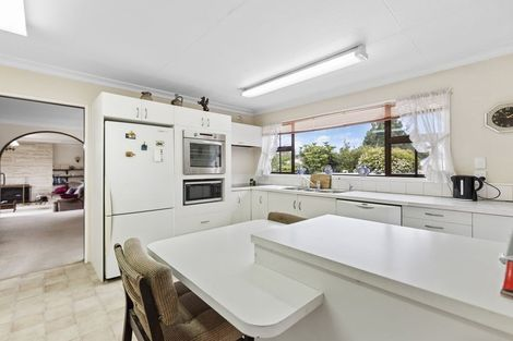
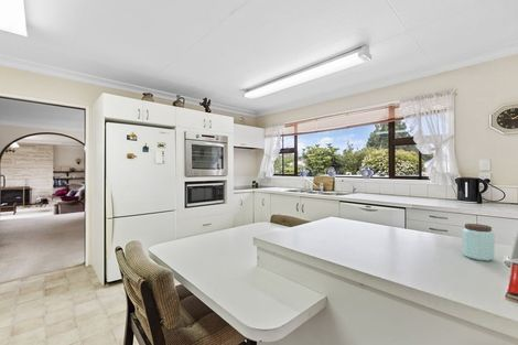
+ peanut butter (477, 241)
